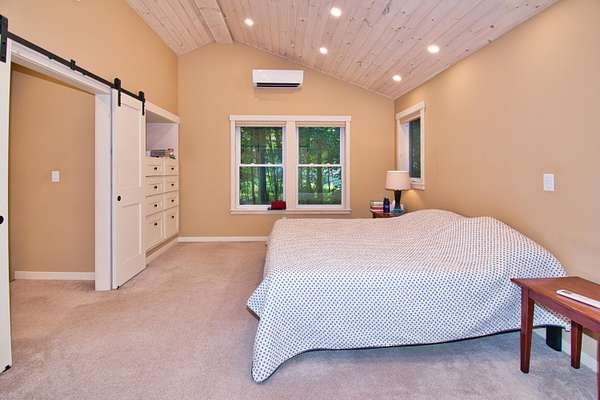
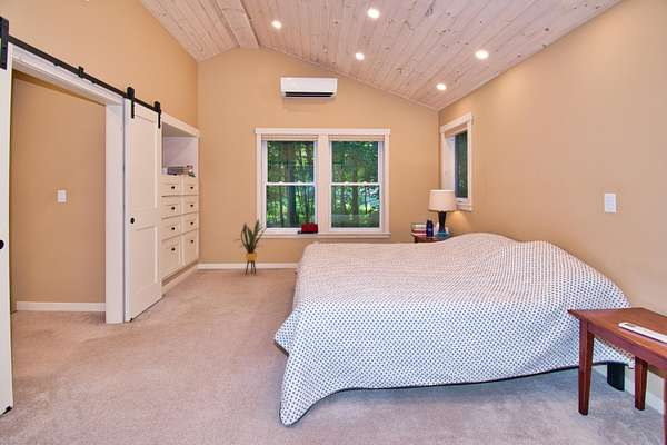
+ house plant (253, 246)
